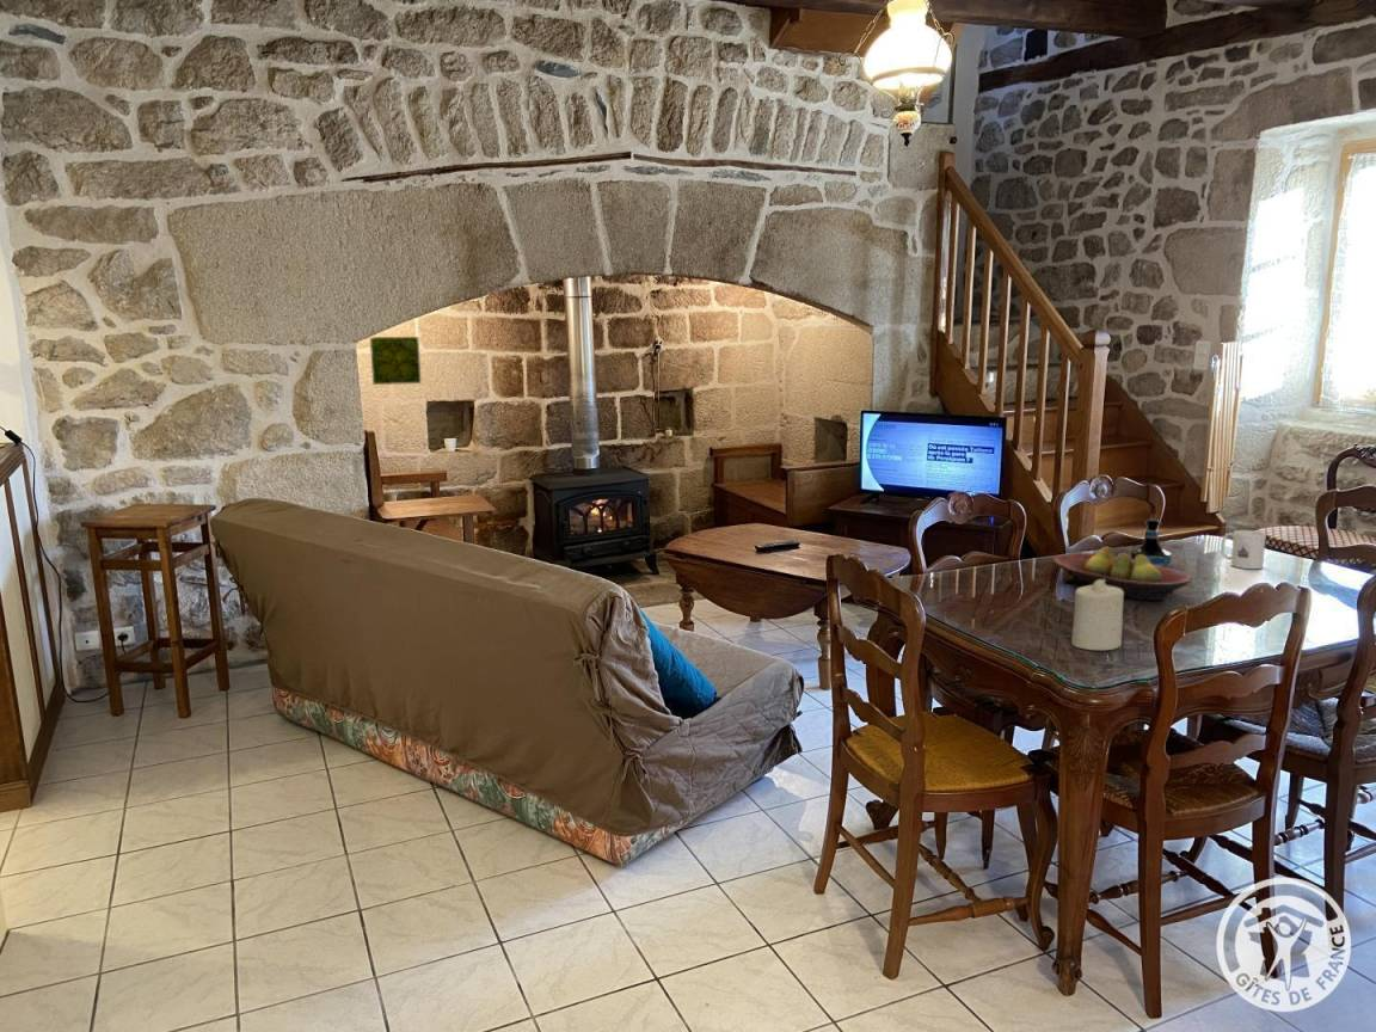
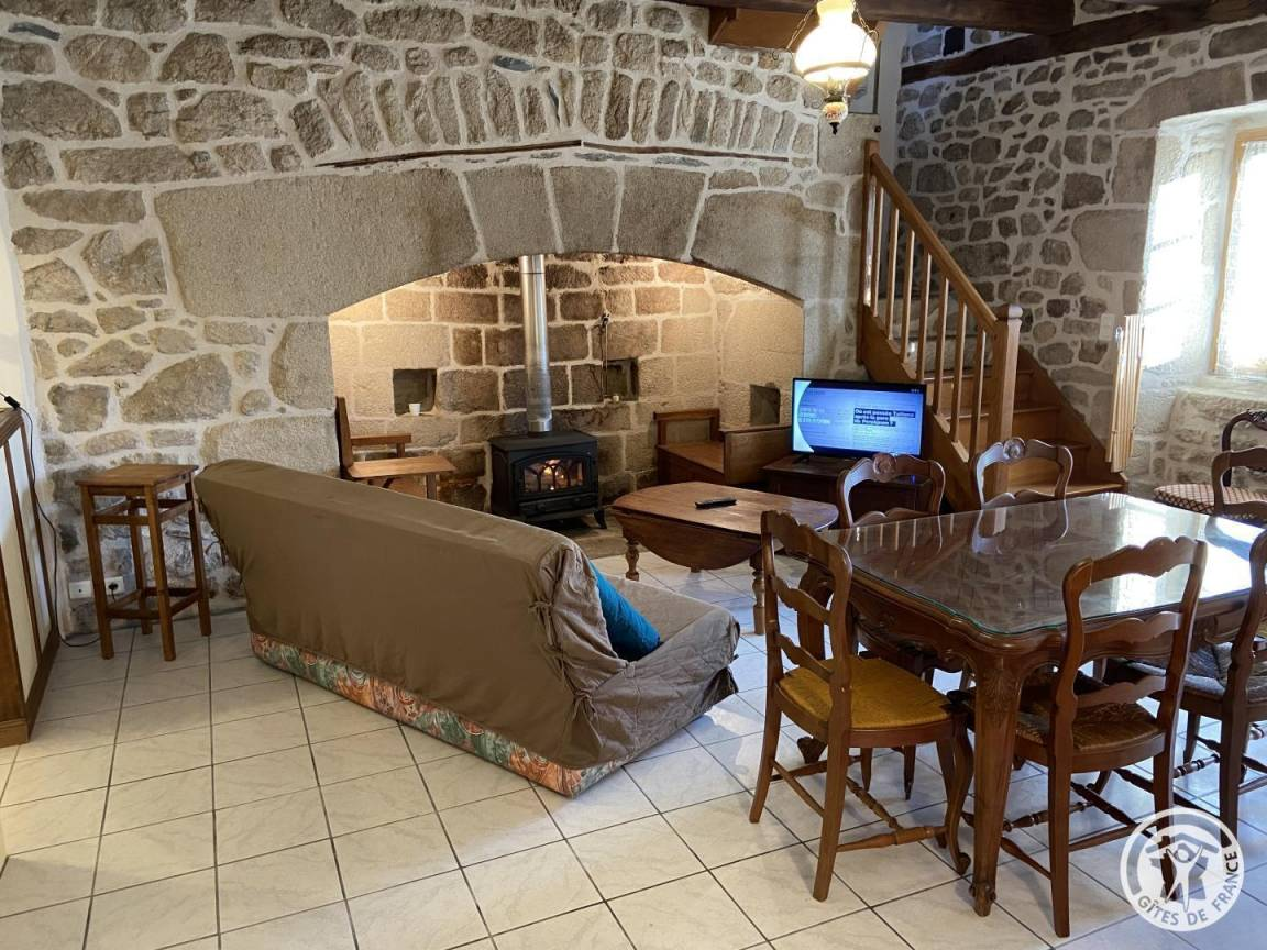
- fruit bowl (1119, 570)
- candle (1098, 612)
- tequila bottle (1150, 542)
- mug (1241, 548)
- decorative tile (395, 360)
